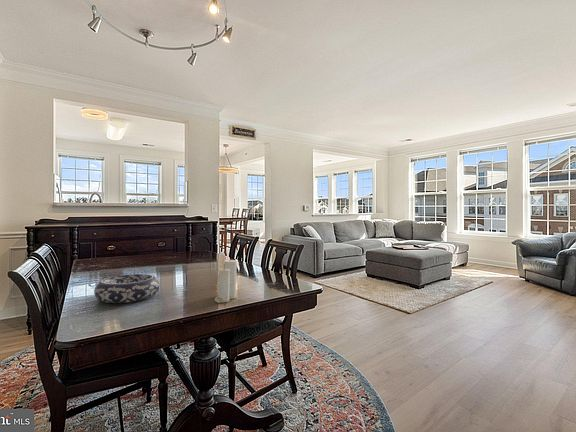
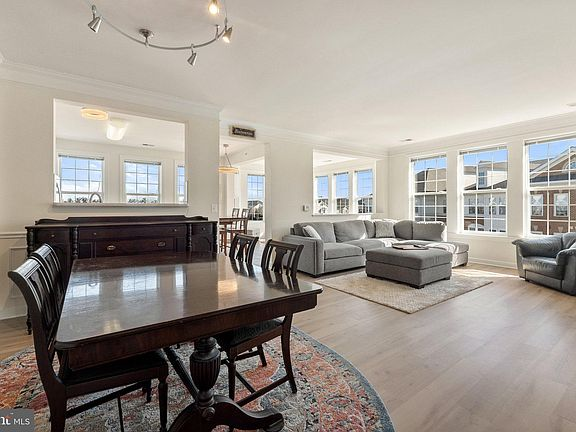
- candle (225, 277)
- decorative bowl (128, 287)
